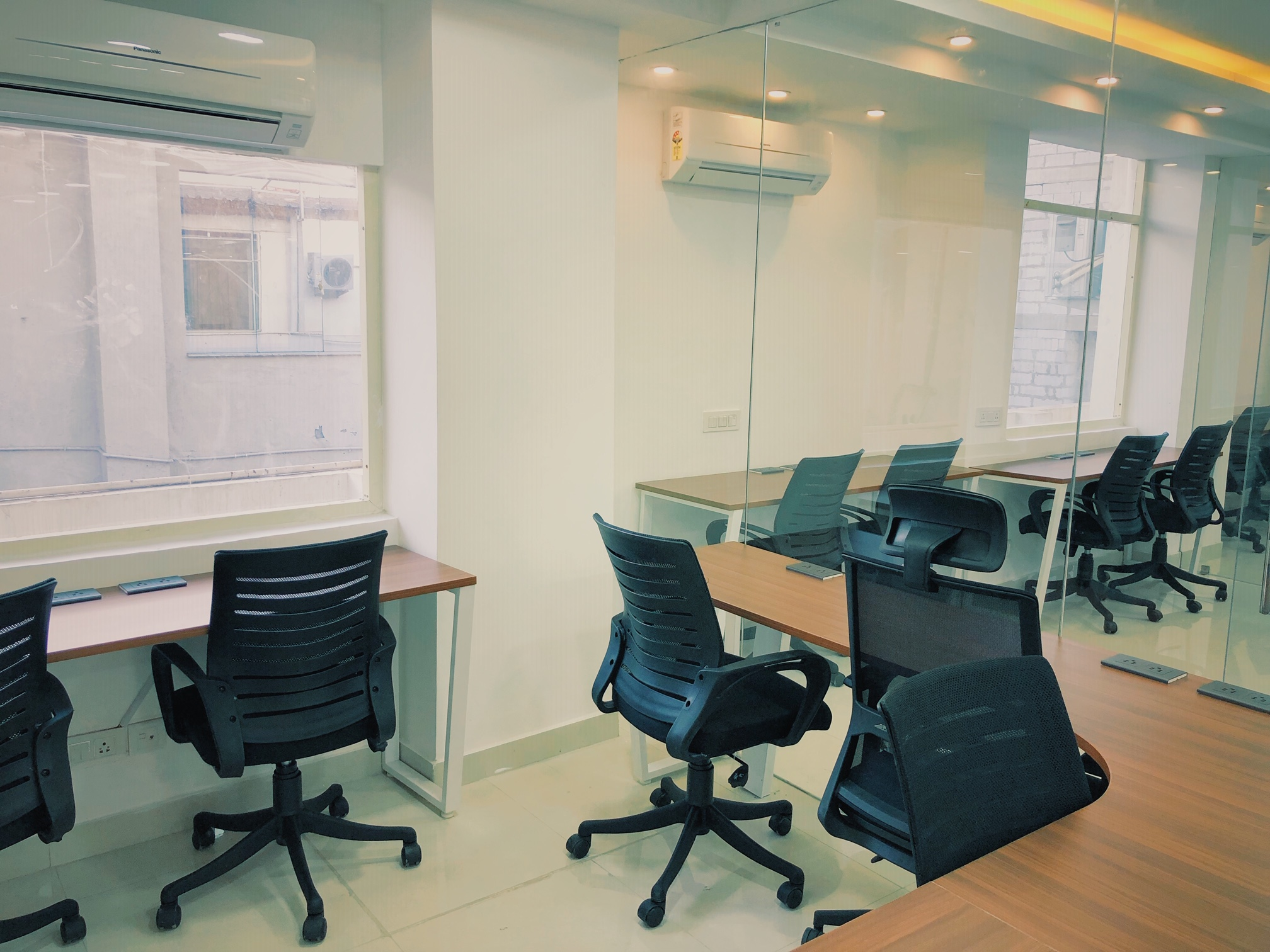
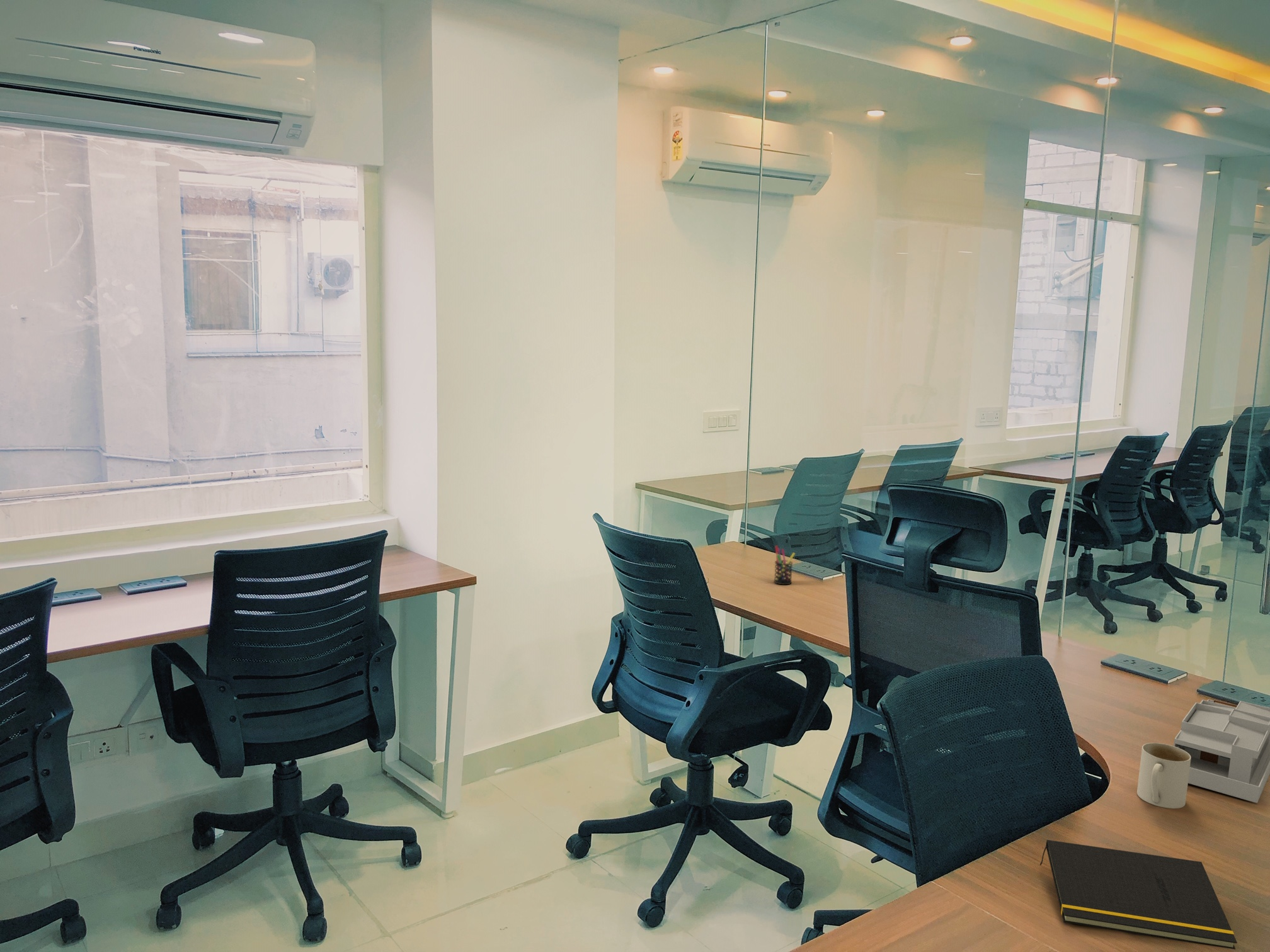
+ desk organizer (1231, 734)
+ mug (1161, 778)
+ notepad (1135, 890)
+ pen holder (782, 565)
